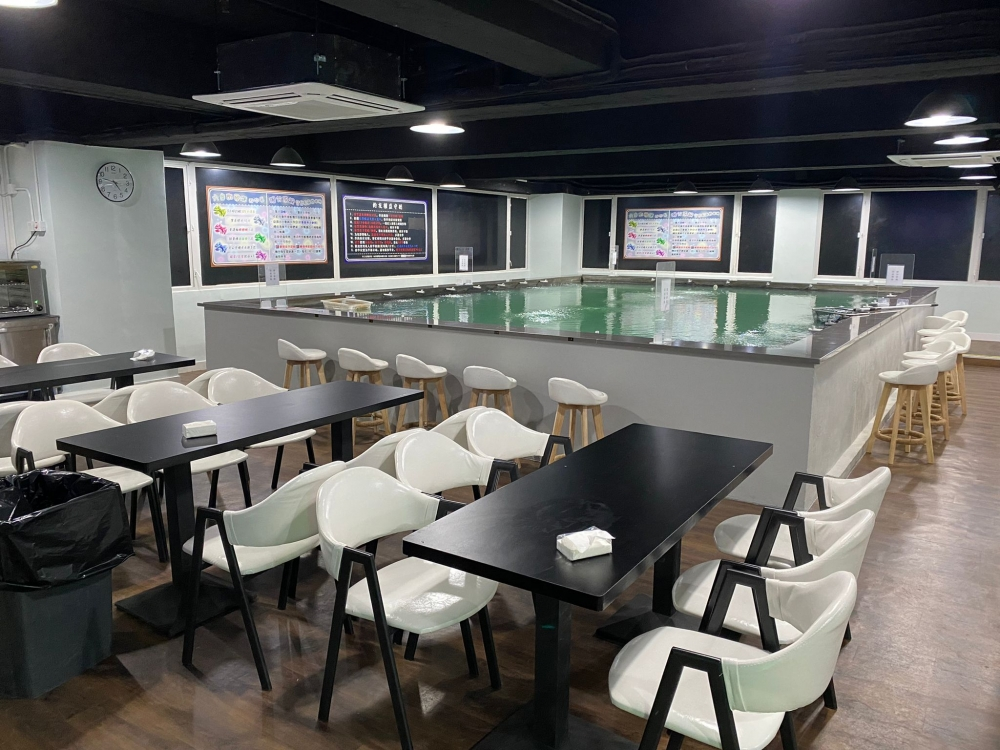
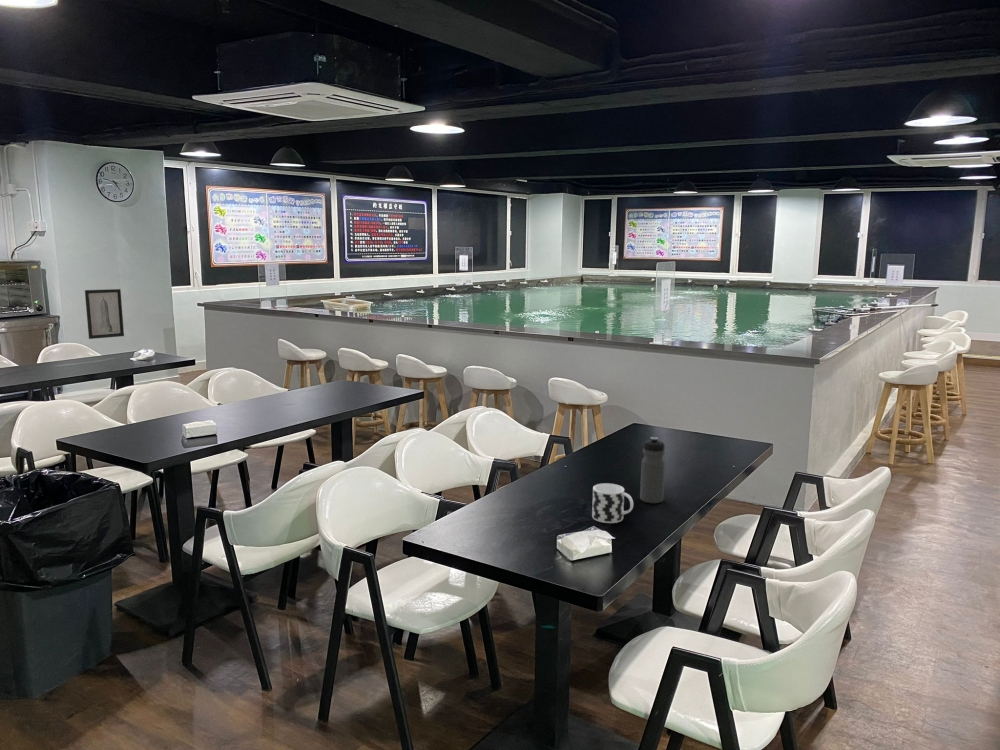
+ water bottle (652, 468)
+ wall art (104, 313)
+ cup (613, 504)
